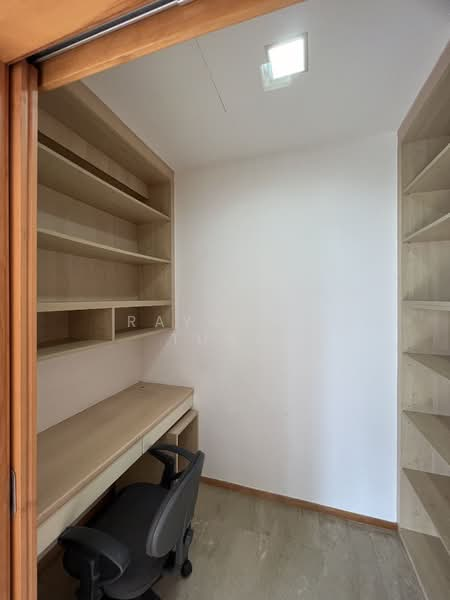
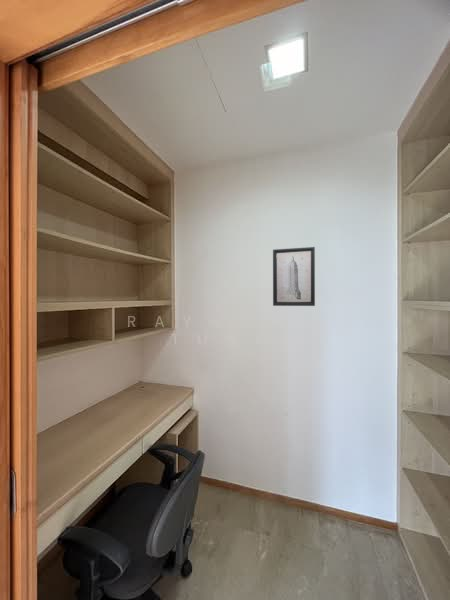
+ wall art (293, 277)
